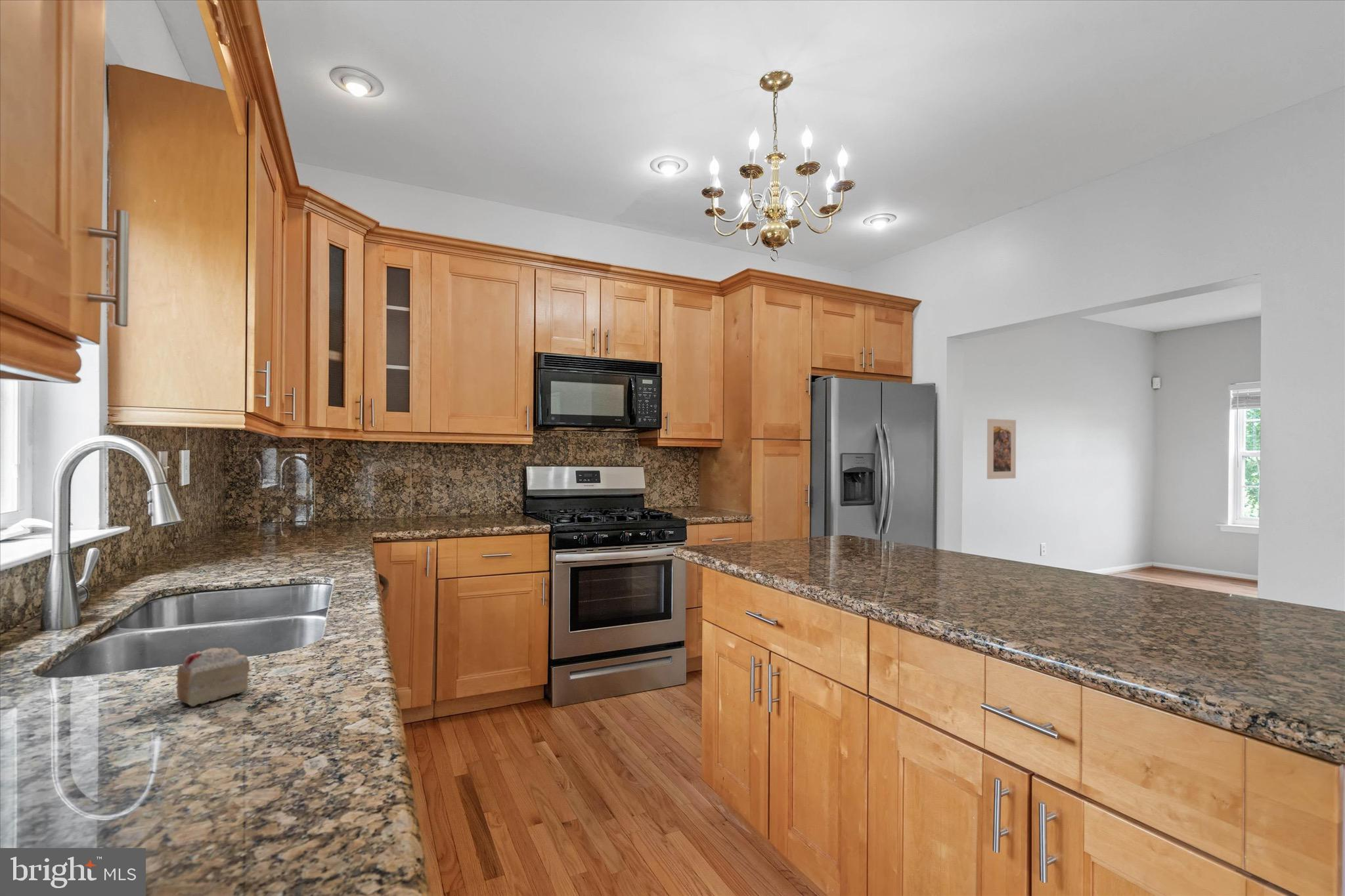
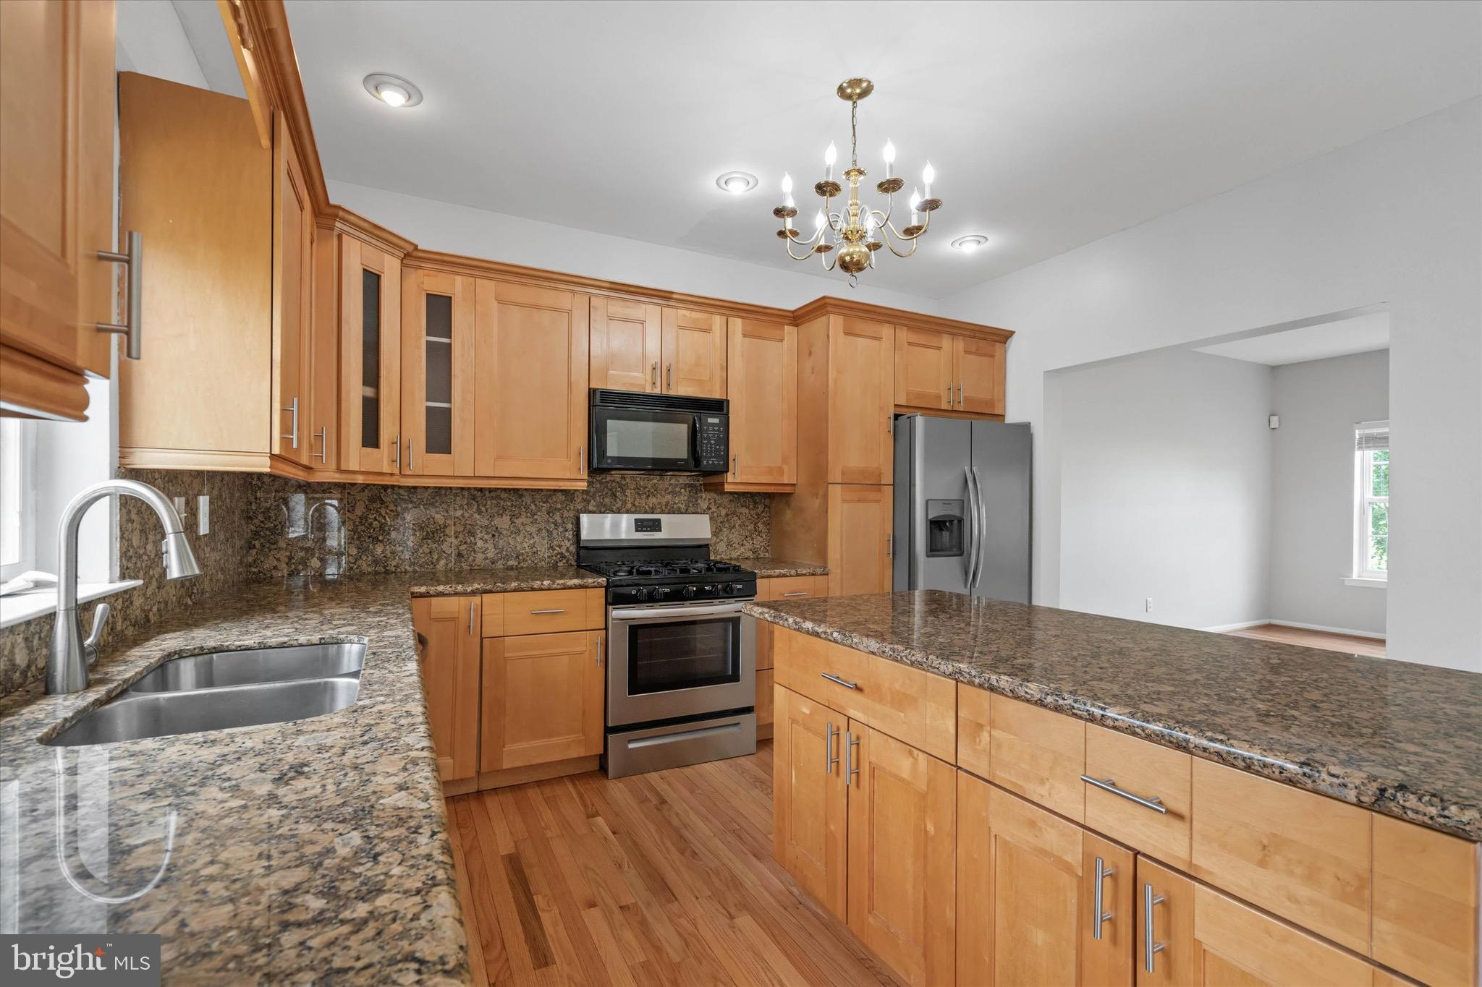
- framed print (1002, 449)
- cake slice (213, 672)
